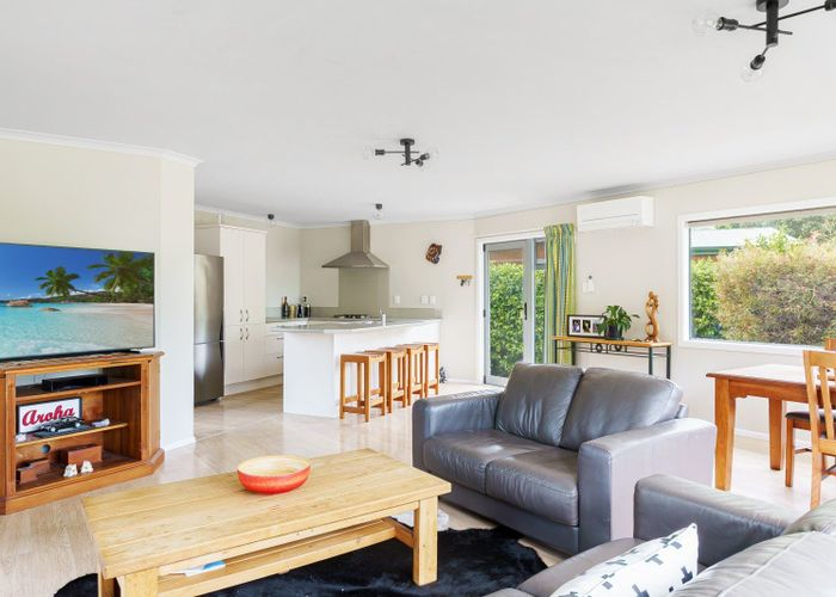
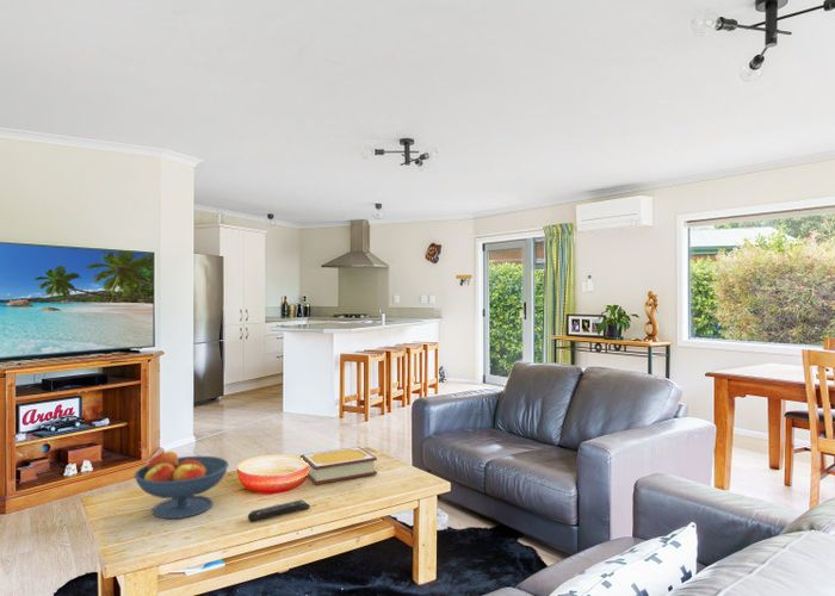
+ remote control (279, 510)
+ fruit bowl (183, 480)
+ book (338, 464)
